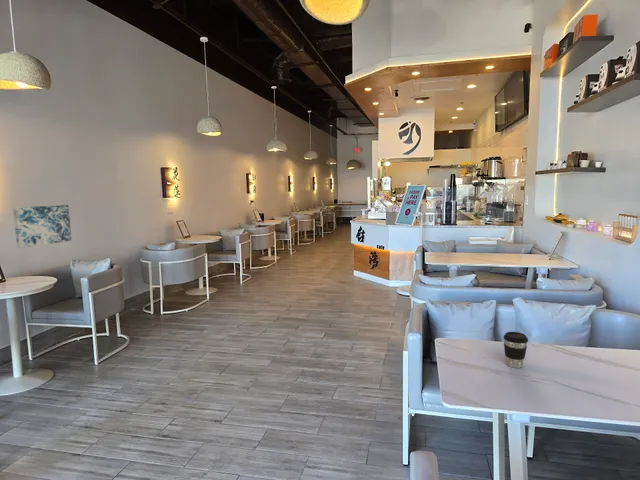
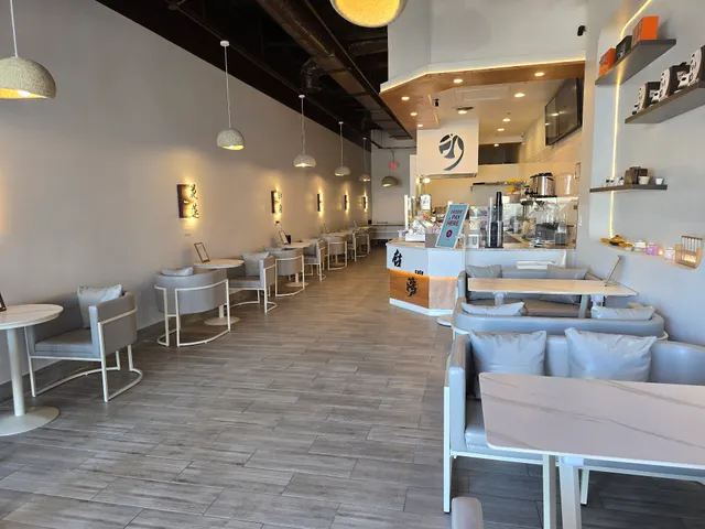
- wall art (44, 225)
- coffee cup (515, 349)
